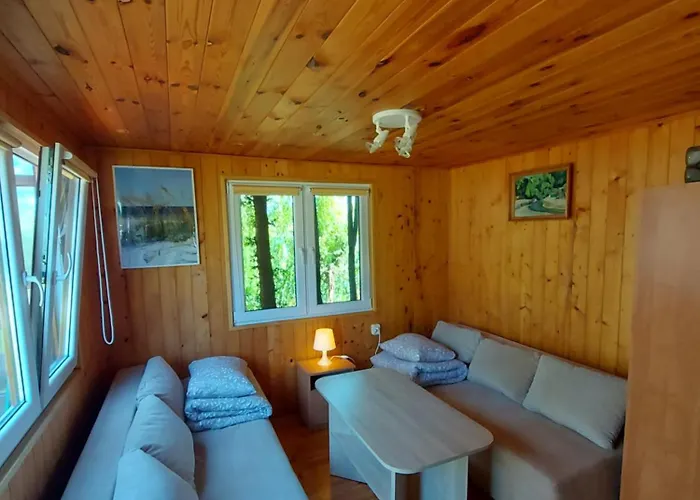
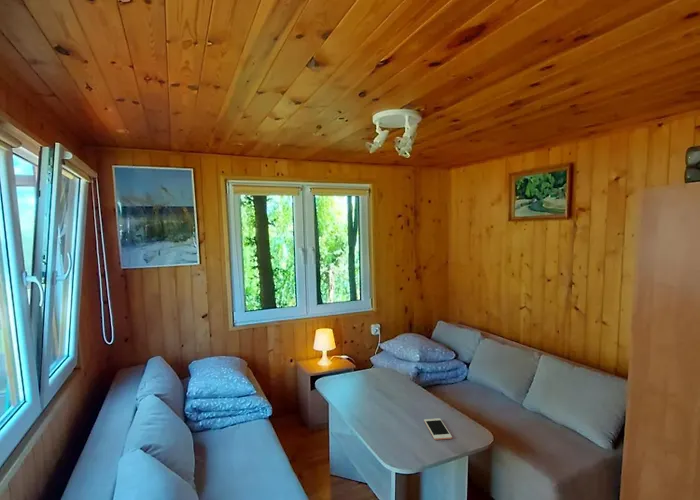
+ cell phone (437, 428)
